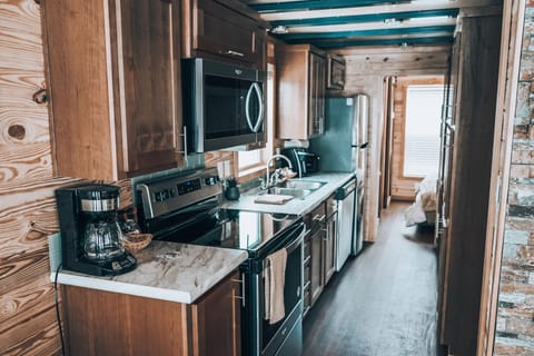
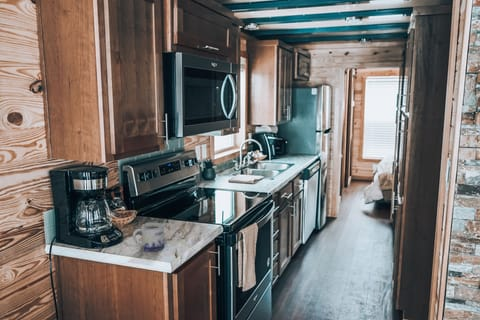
+ mug (150, 237)
